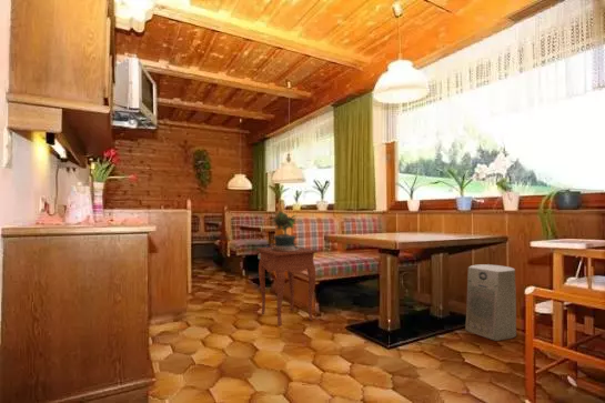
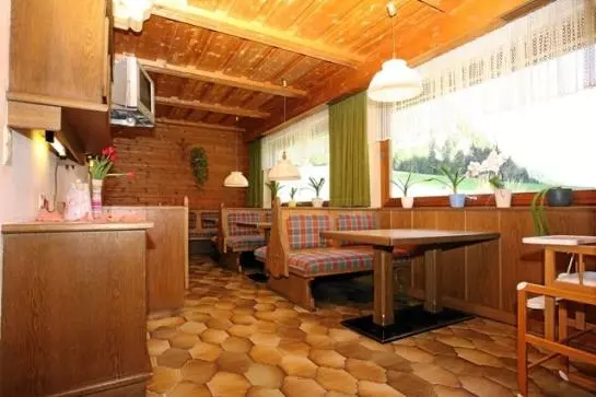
- potted plant (283, 229)
- fan (493, 299)
- side table (283, 282)
